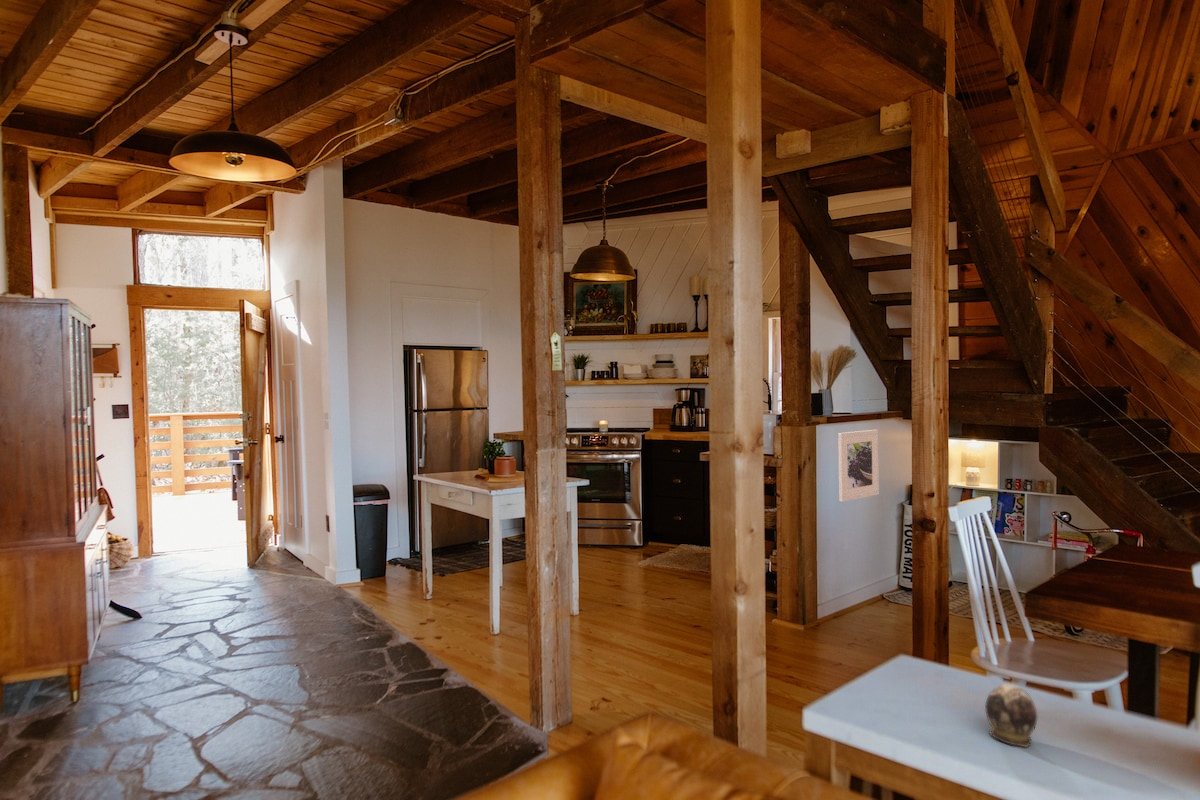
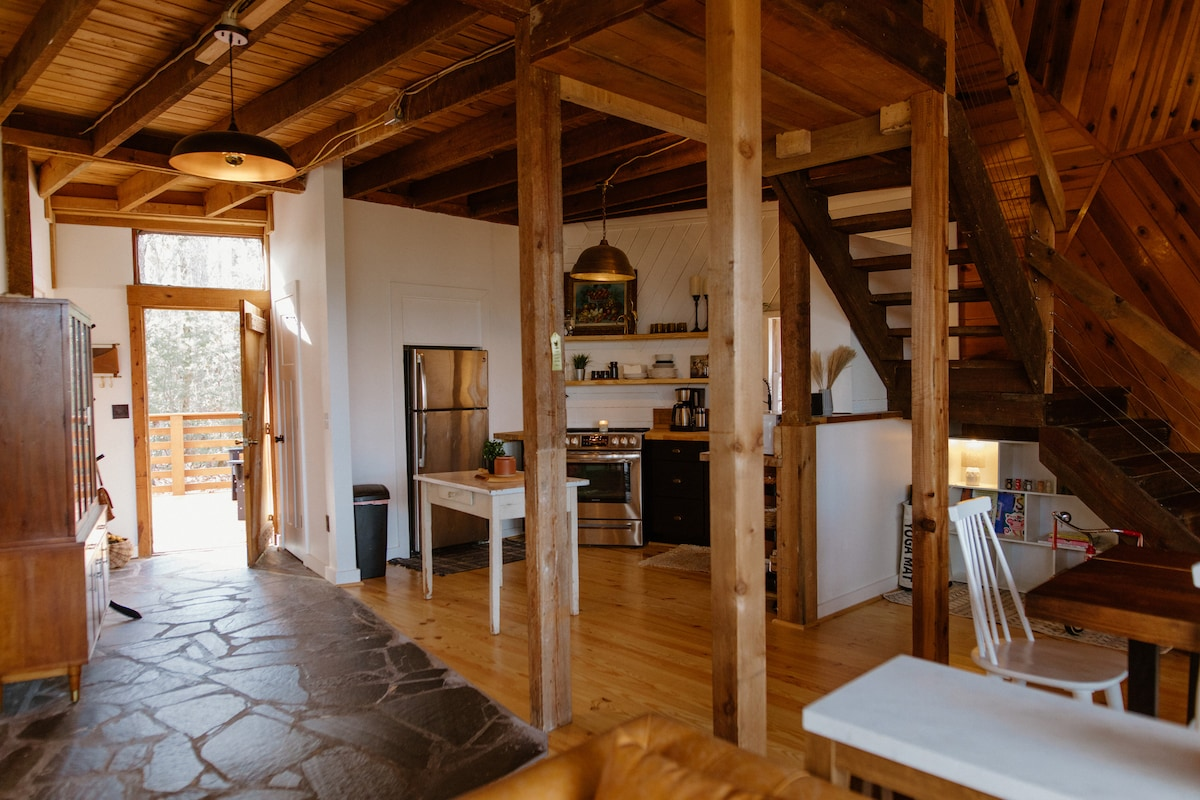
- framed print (859, 464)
- decorative egg (1011, 712)
